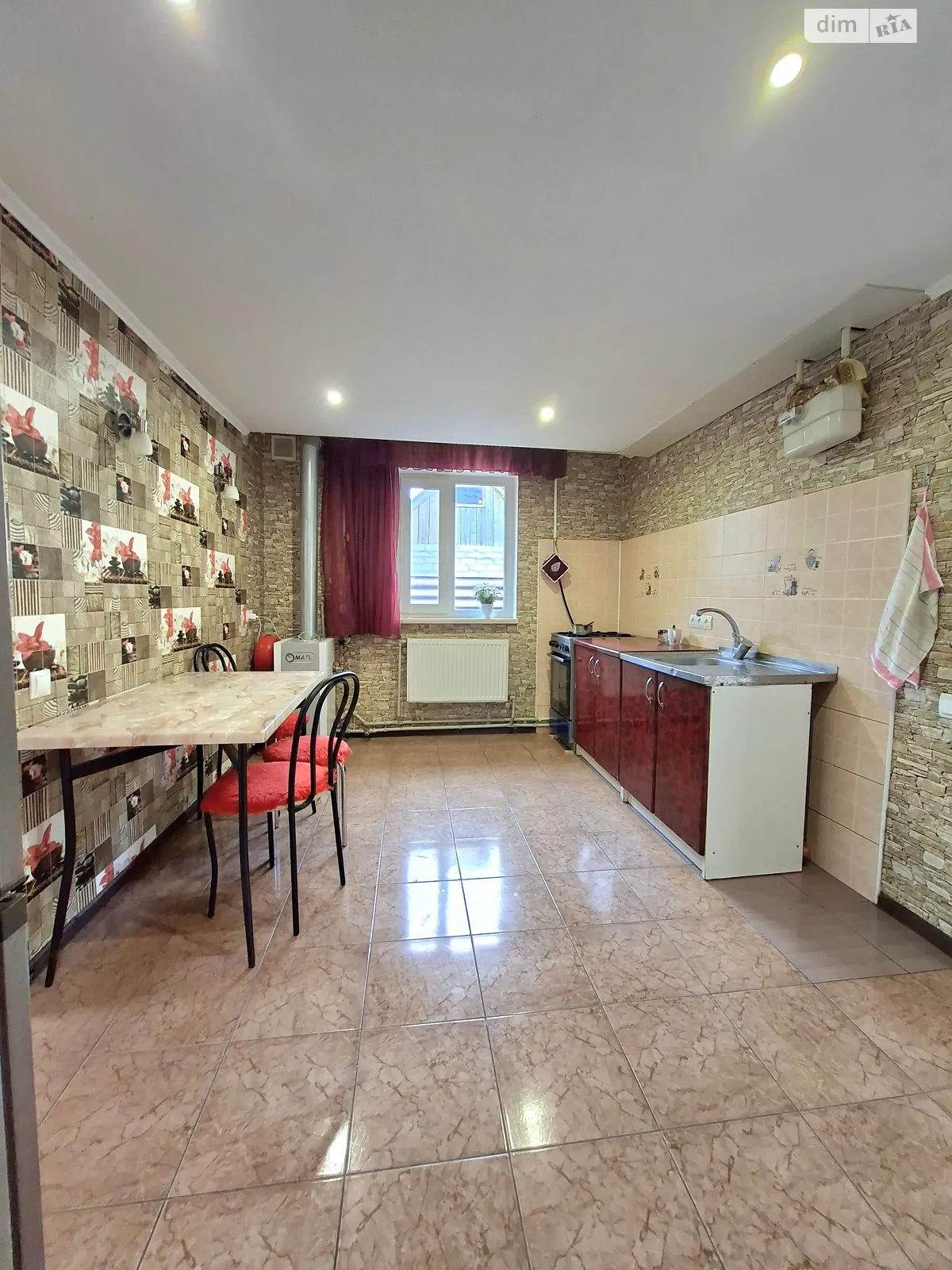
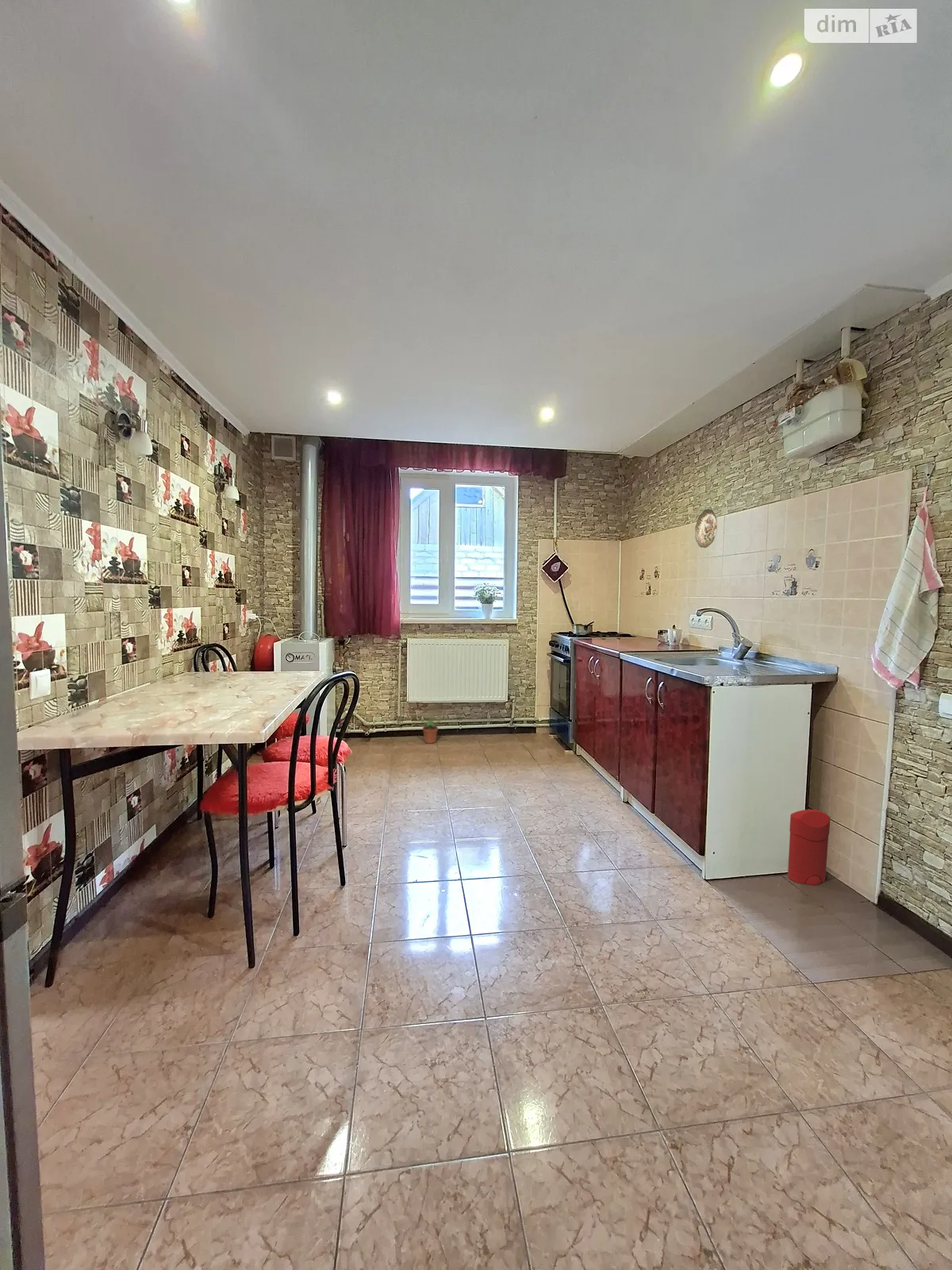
+ trash can (808, 844)
+ decorative plate (707, 529)
+ potted plant (430, 730)
